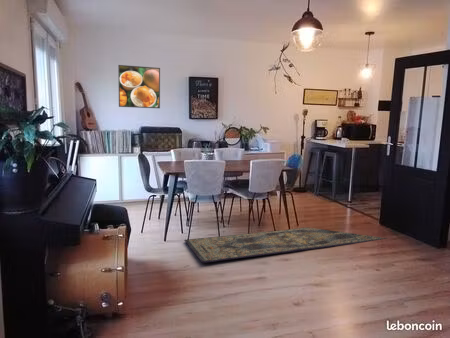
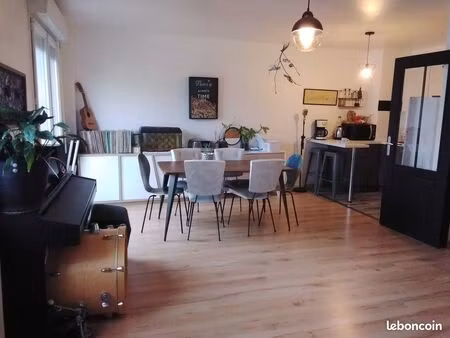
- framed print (139, 87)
- rug (296, 238)
